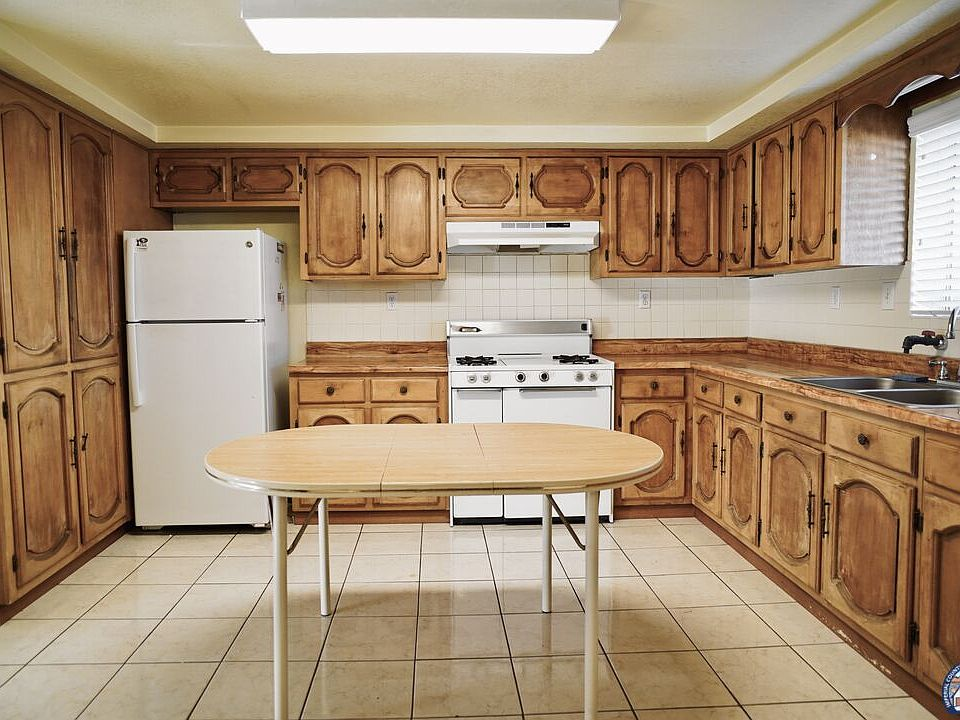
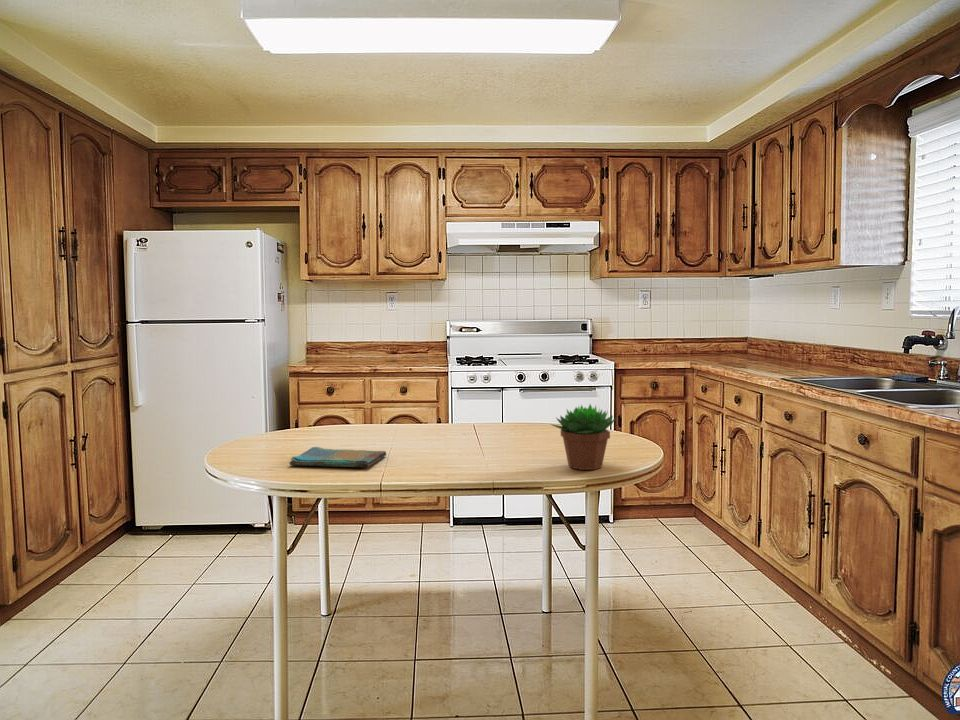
+ succulent plant (585, 435)
+ dish towel (339, 456)
